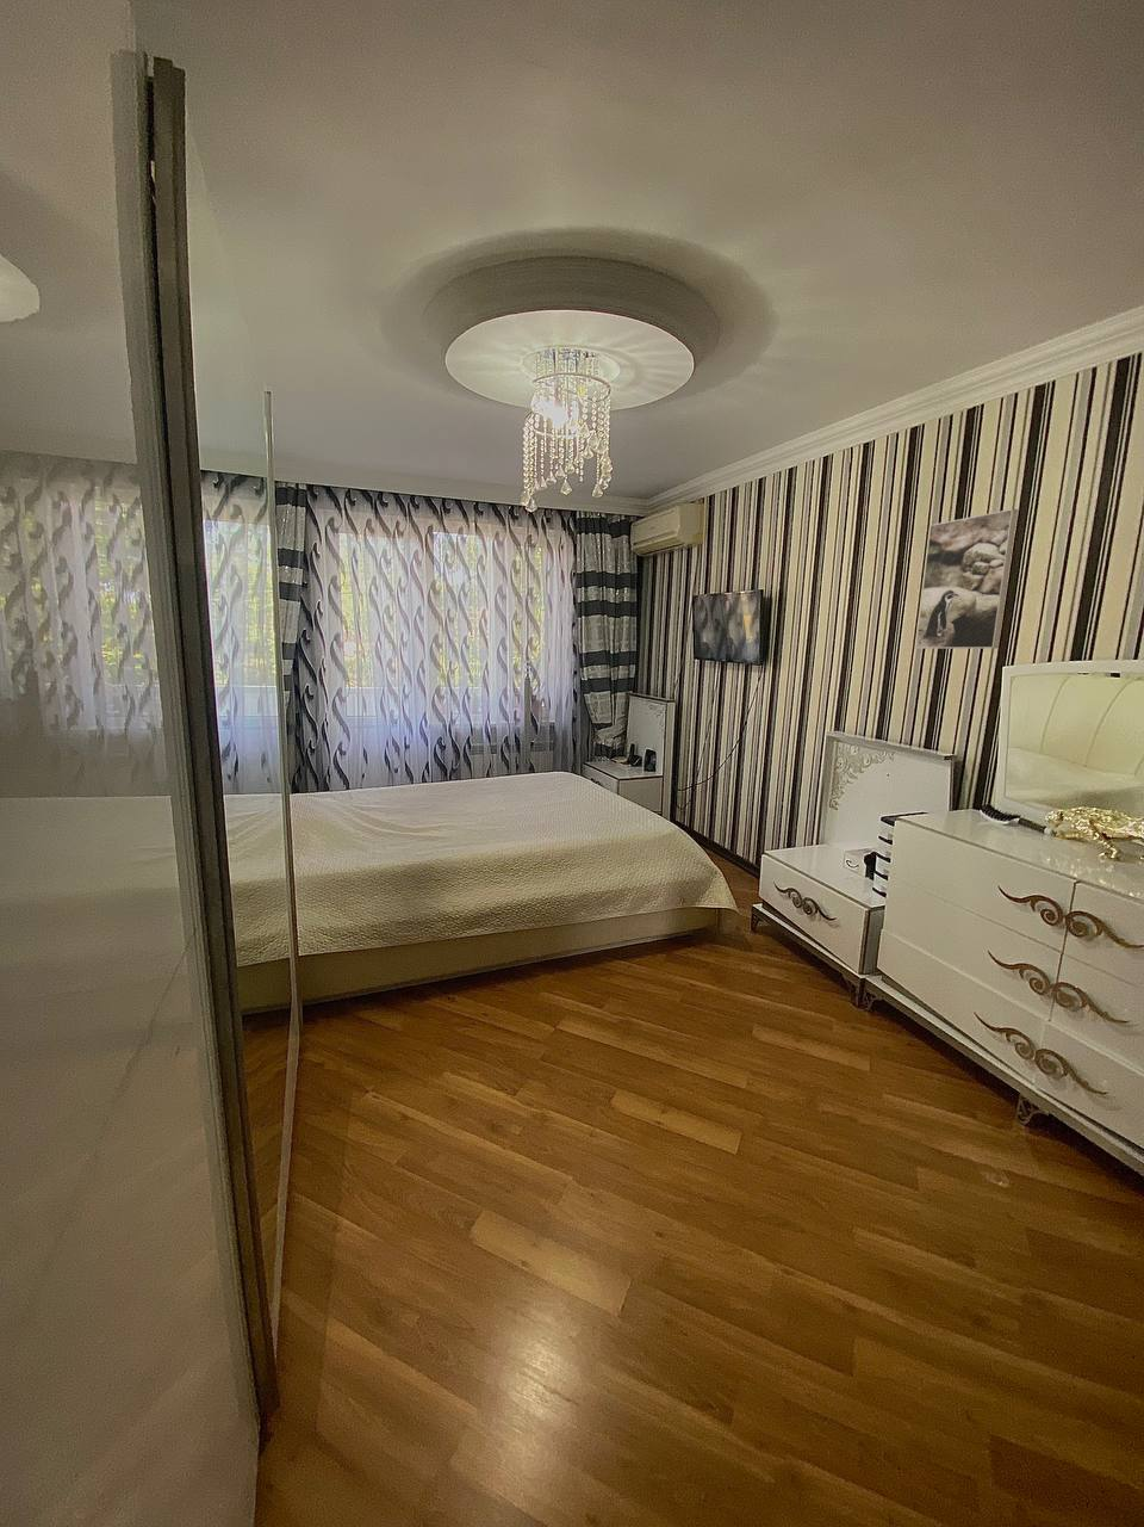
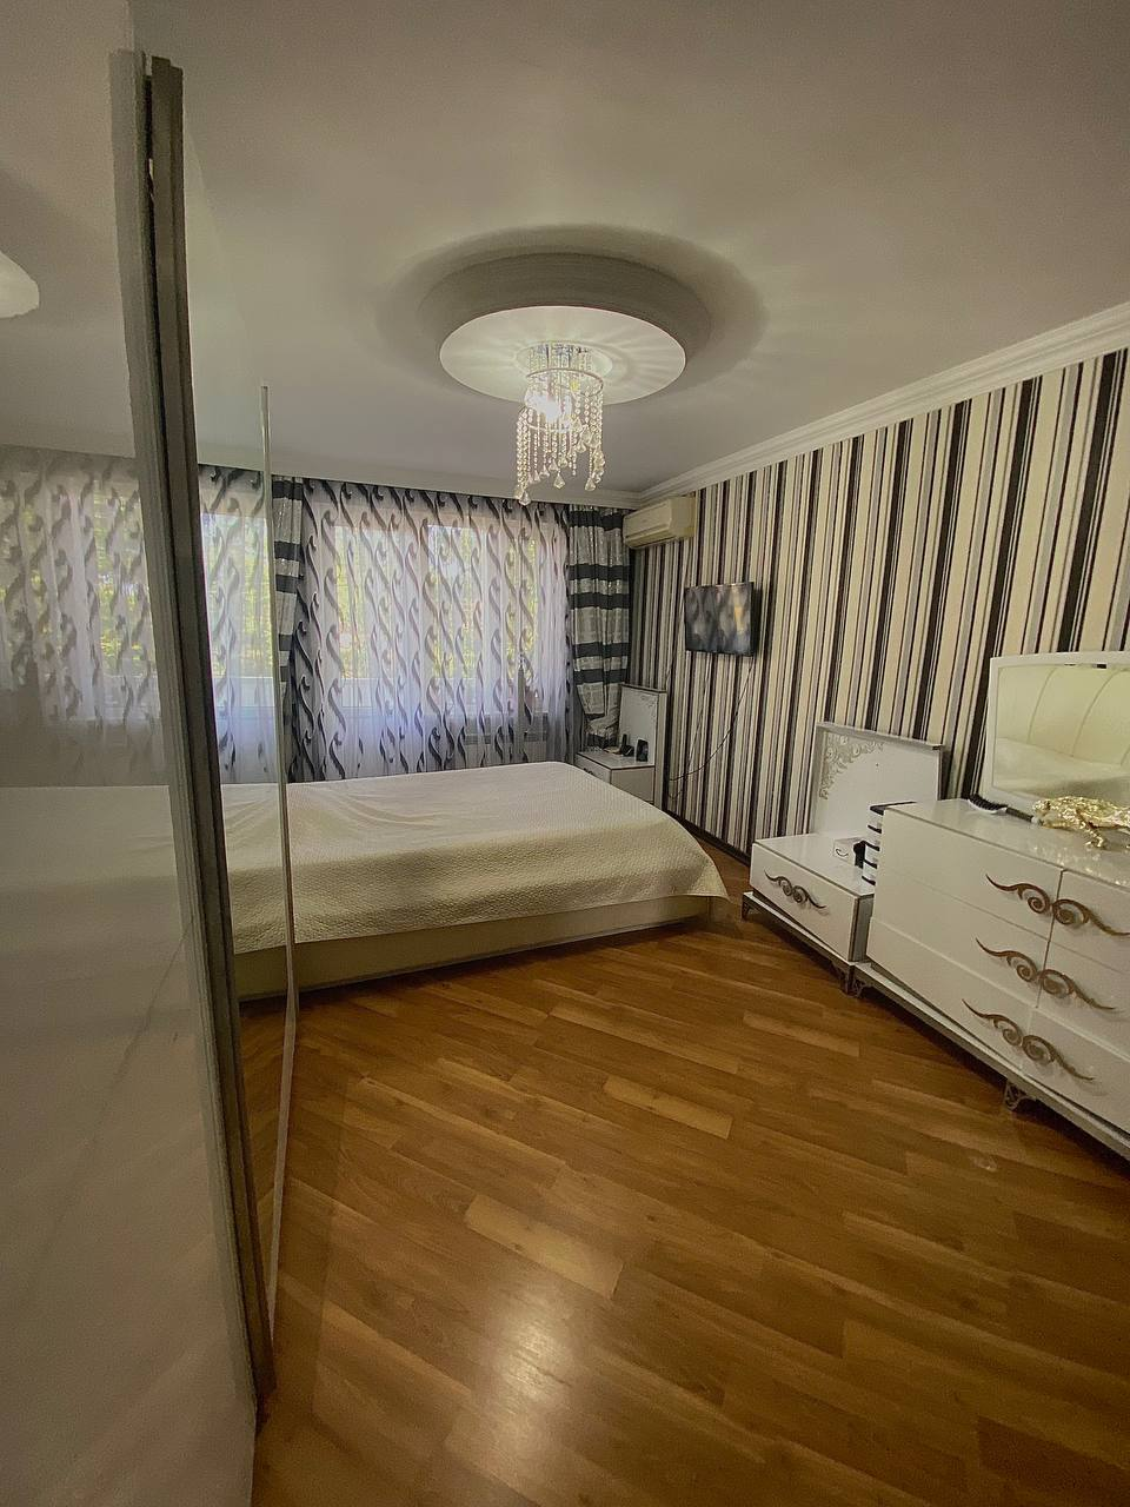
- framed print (961, 583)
